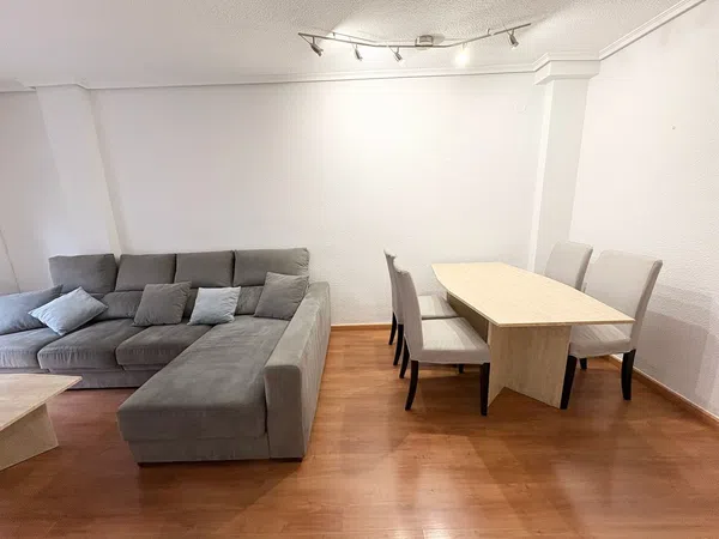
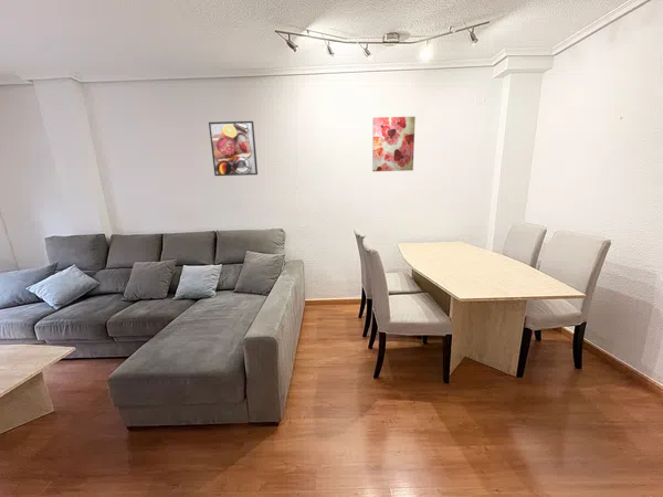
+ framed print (233, 149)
+ wall art (393, 145)
